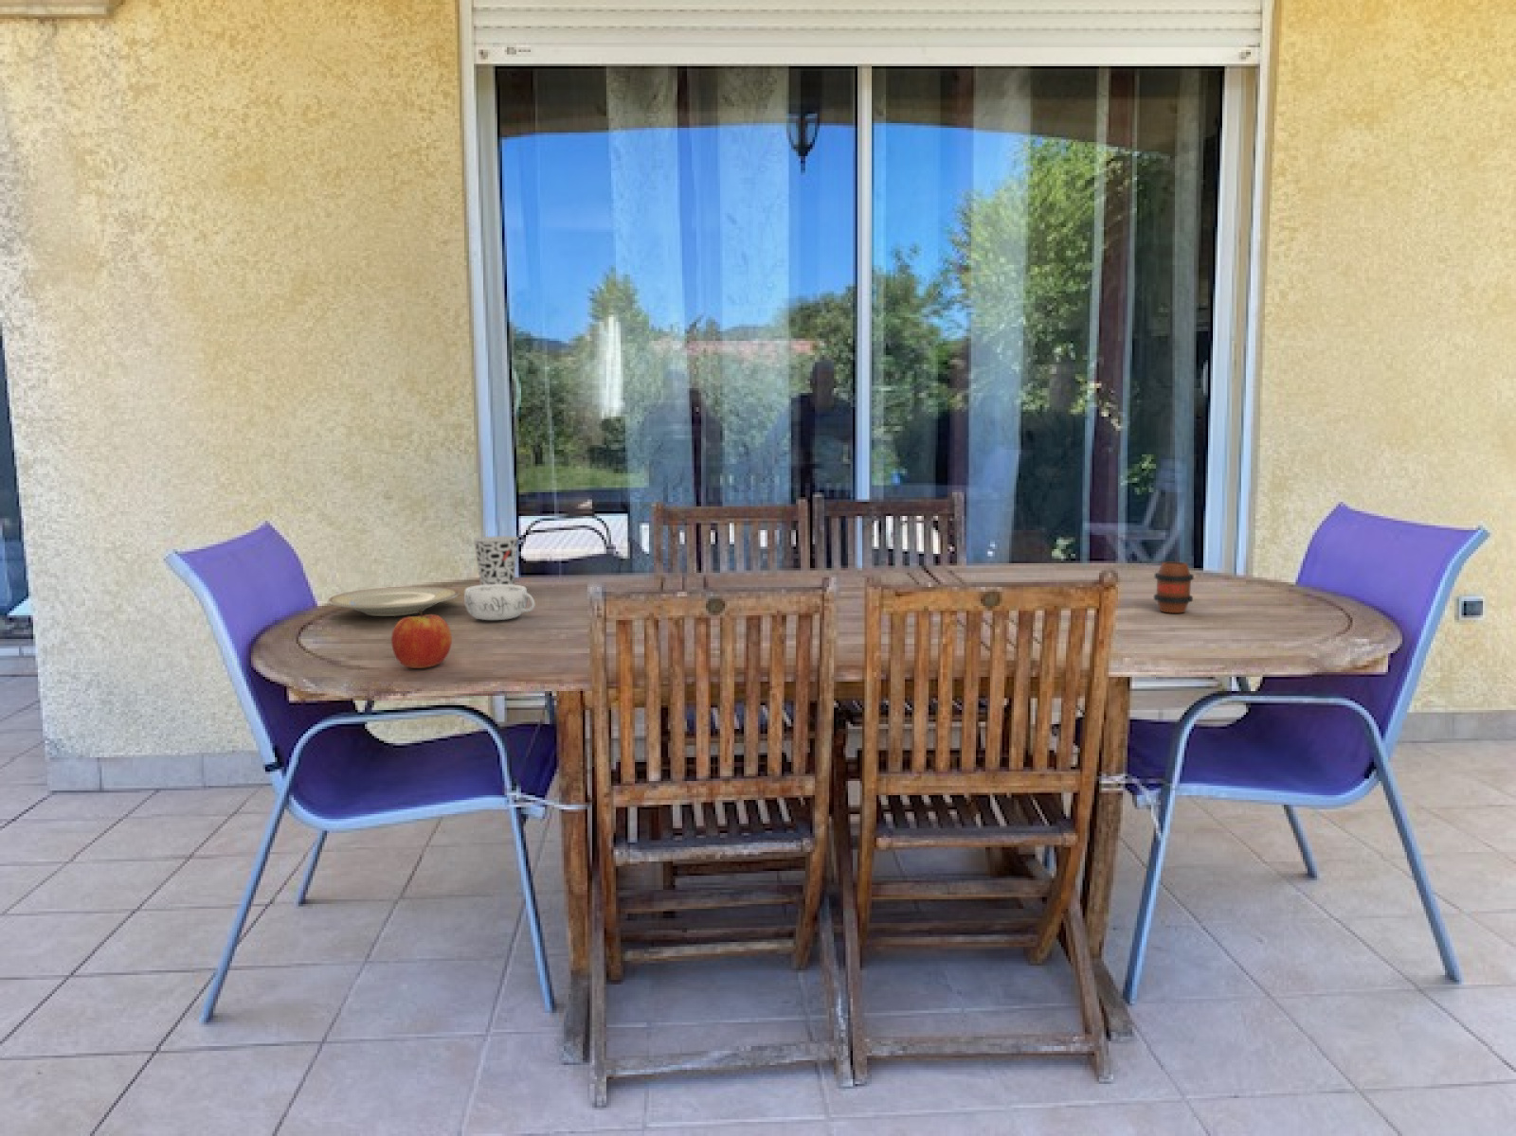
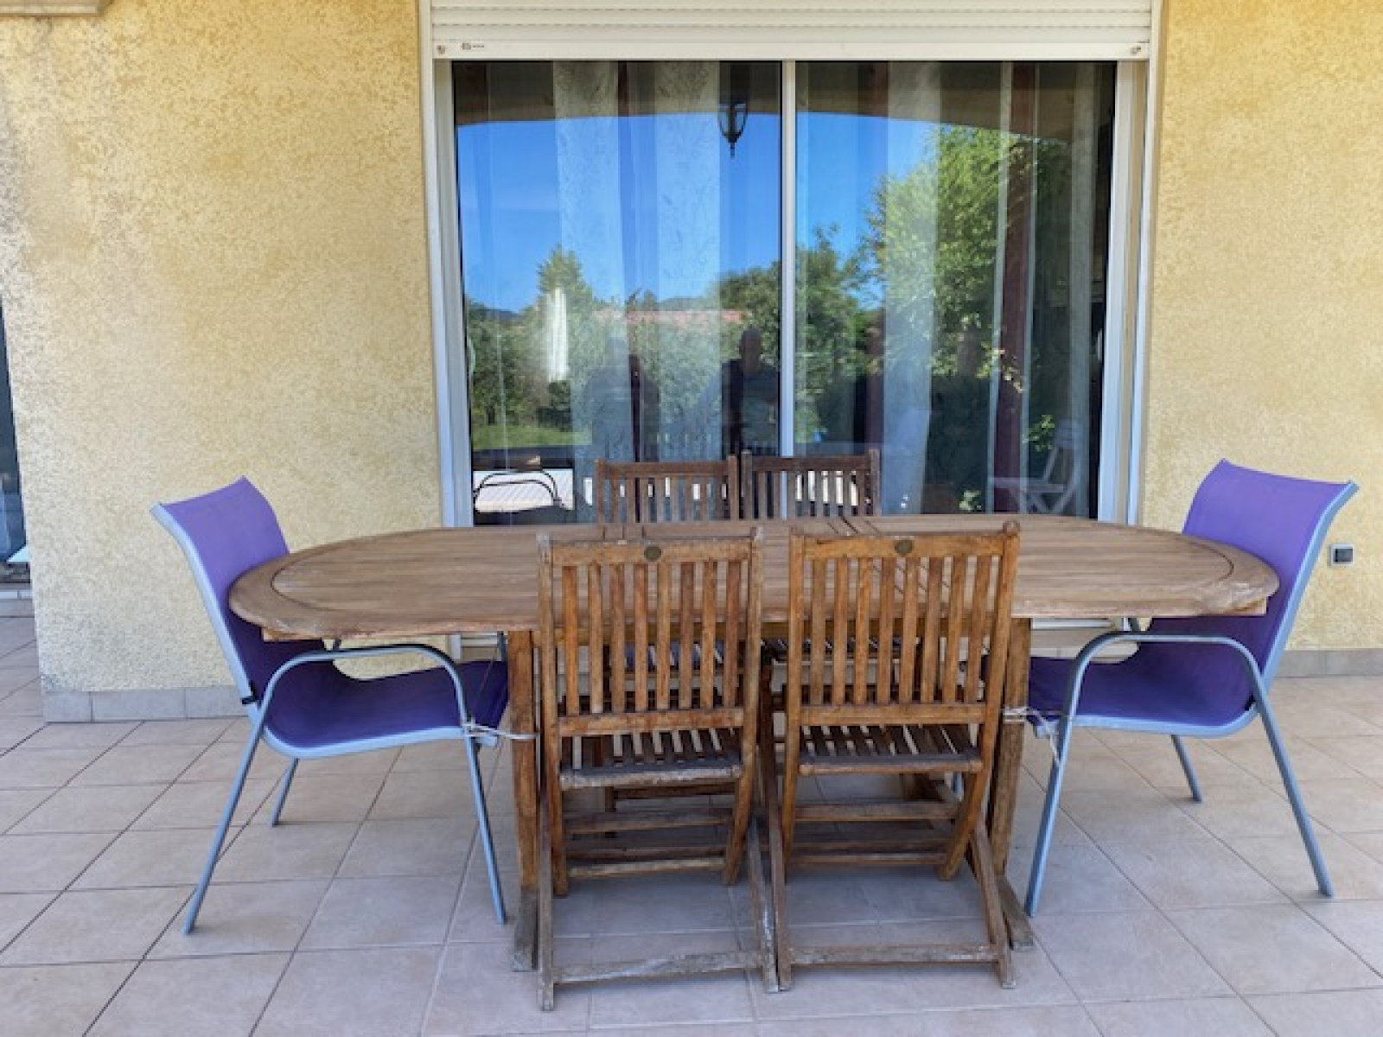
- decorative bowl (500, 603)
- cup (497, 562)
- apple (420, 637)
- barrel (1173, 587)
- plate (394, 603)
